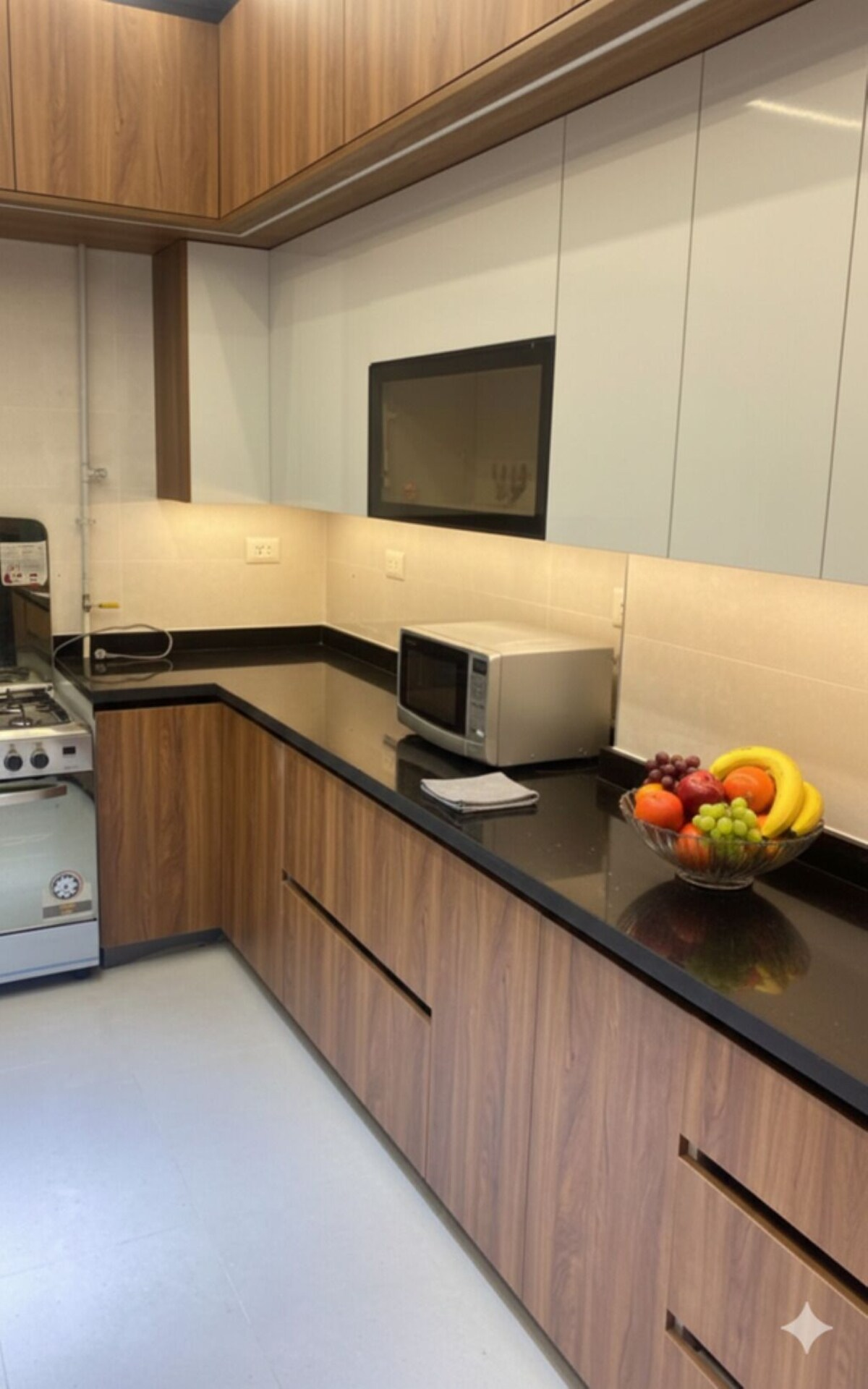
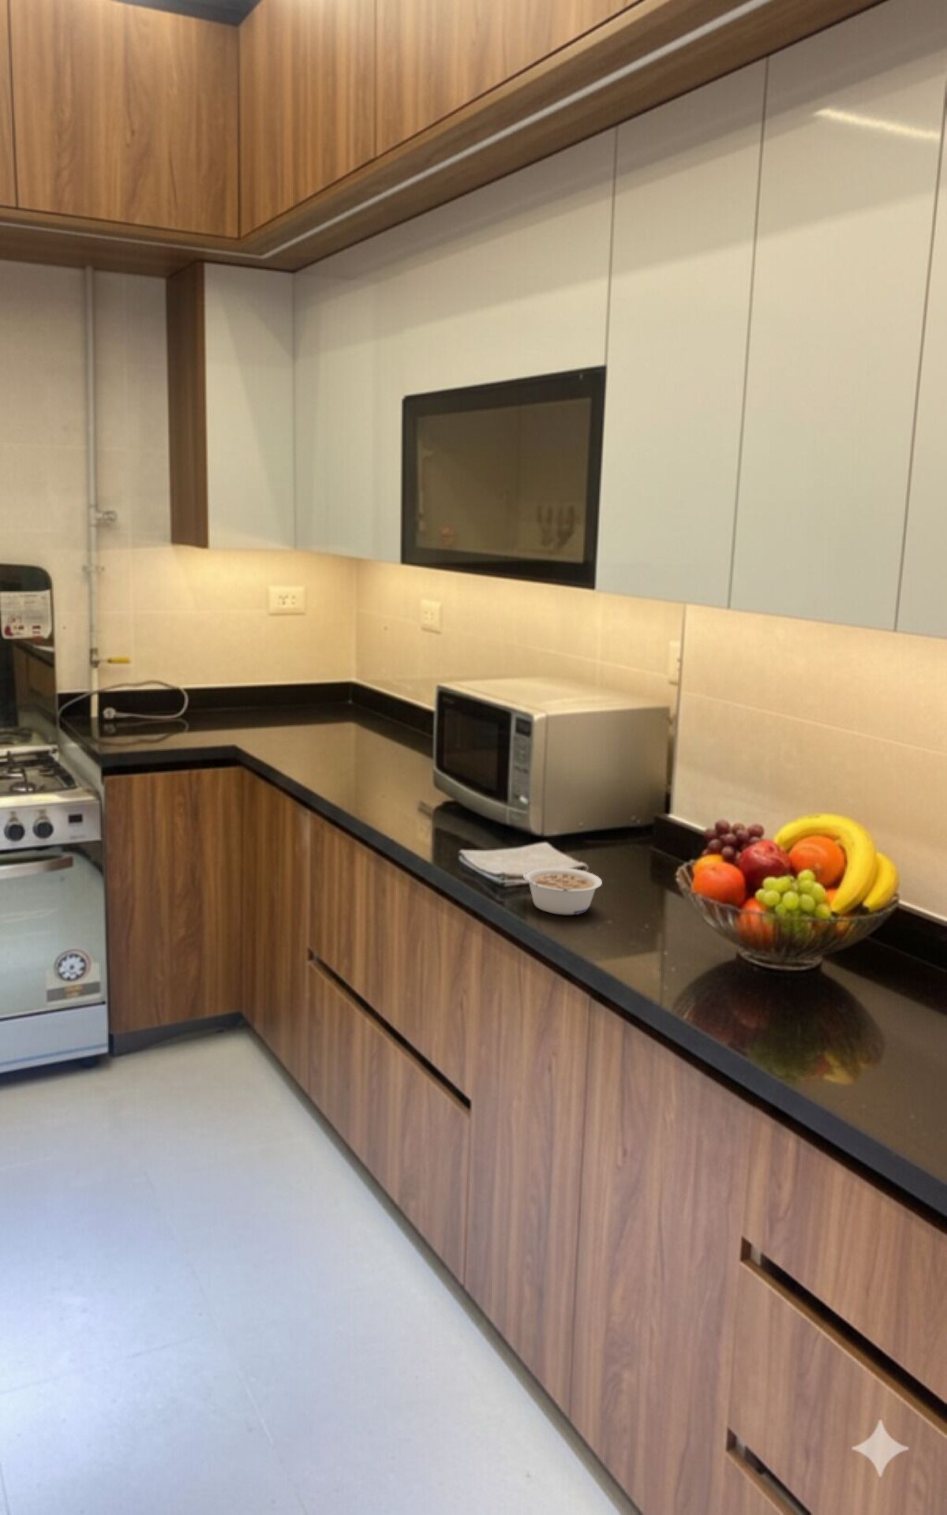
+ legume (563, 890)
